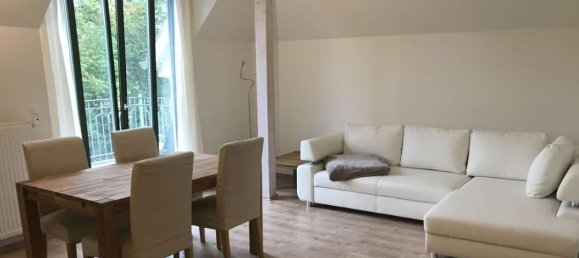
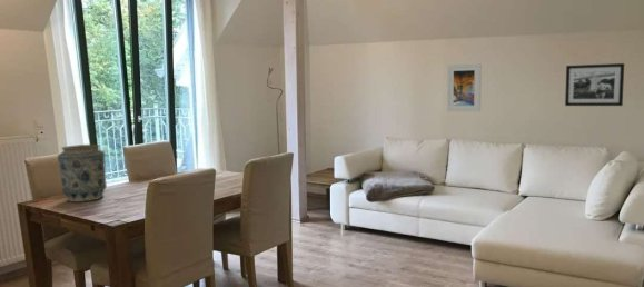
+ picture frame (593, 85)
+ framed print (464, 88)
+ vase (82, 171)
